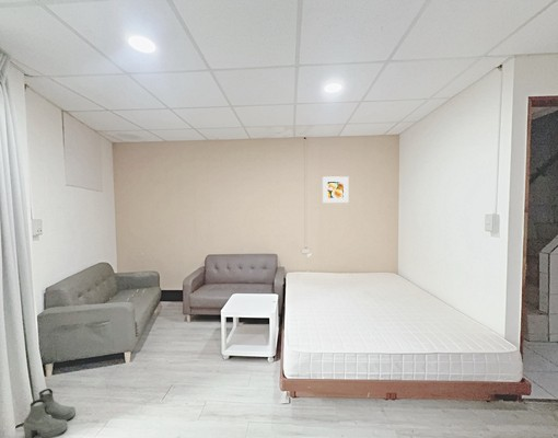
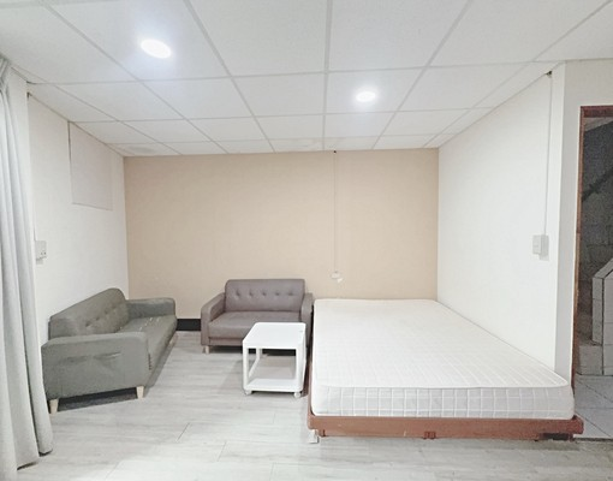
- boots (49, 411)
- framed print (335, 189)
